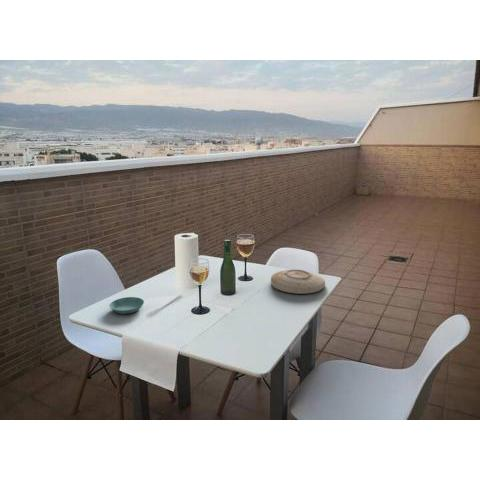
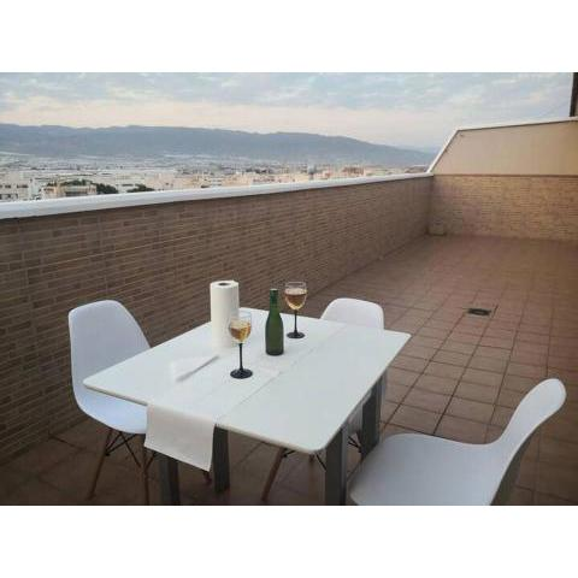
- plate (297, 278)
- saucer (127, 306)
